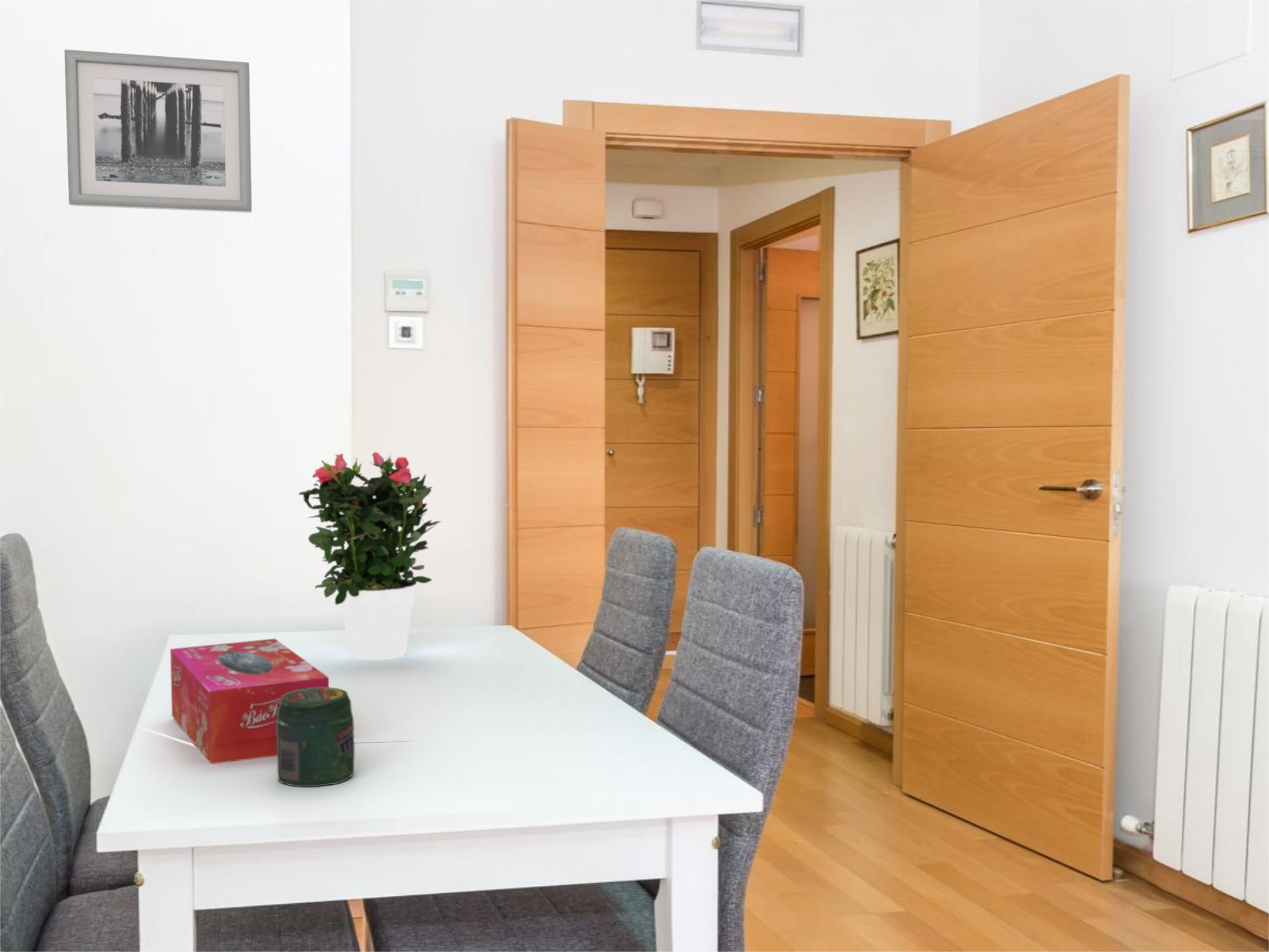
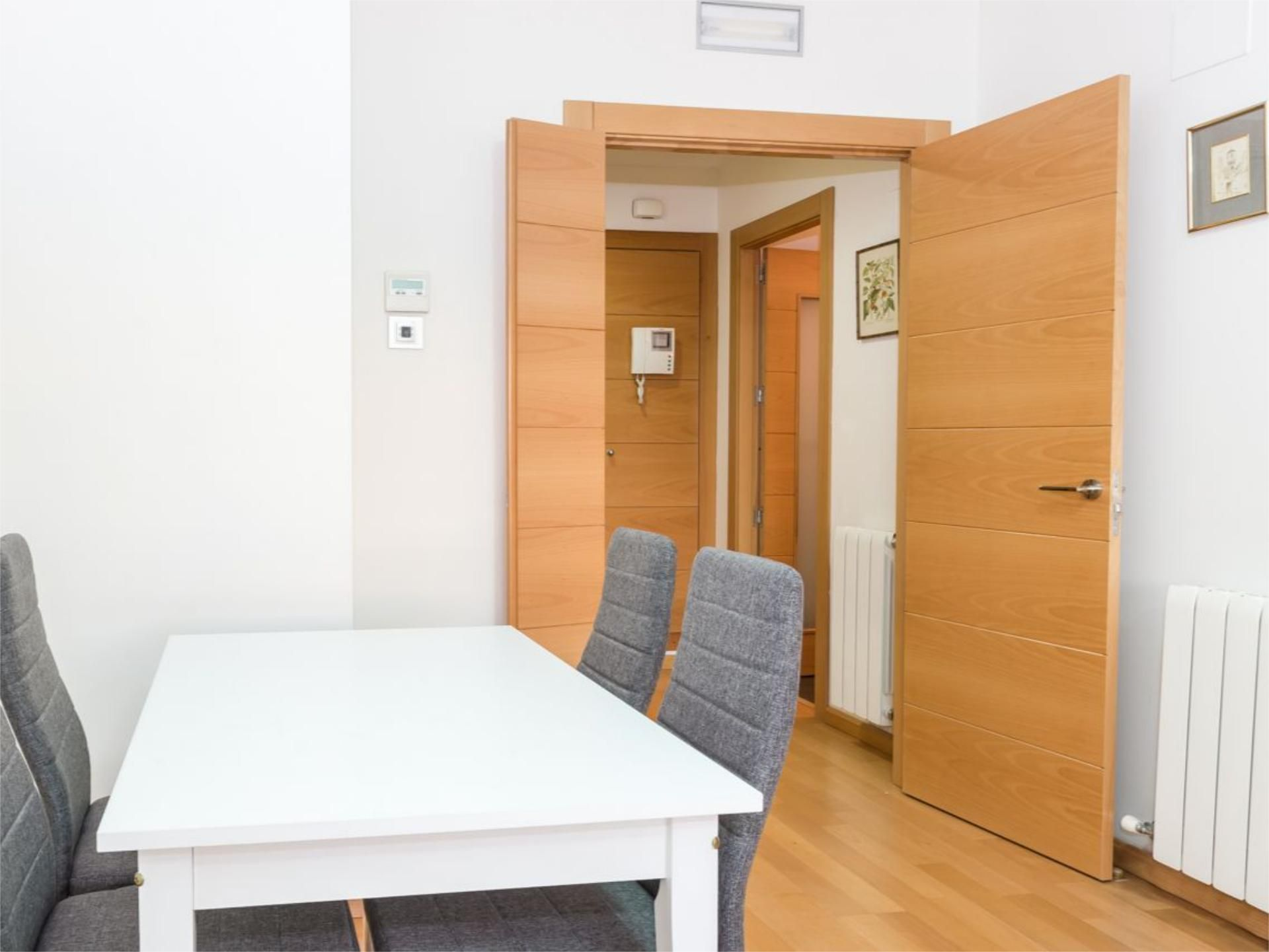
- jar (315, 735)
- potted flower (373, 554)
- tissue box (246, 697)
- wall art (161, 133)
